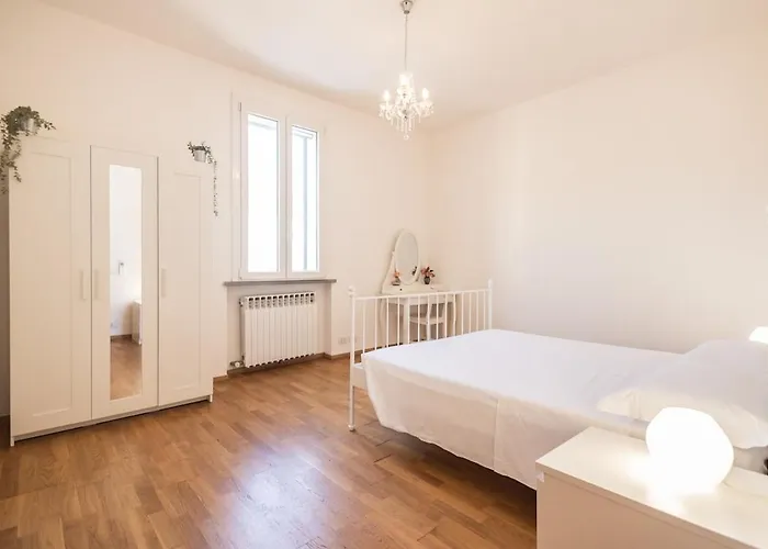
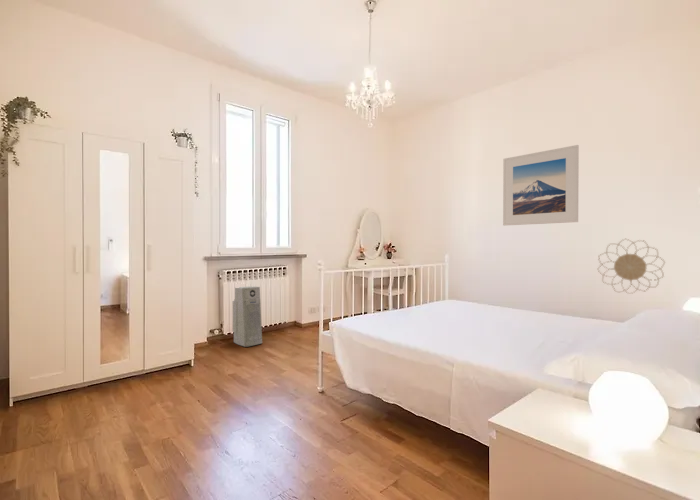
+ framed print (538, 188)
+ air purifier (246, 314)
+ decorative wall piece (629, 266)
